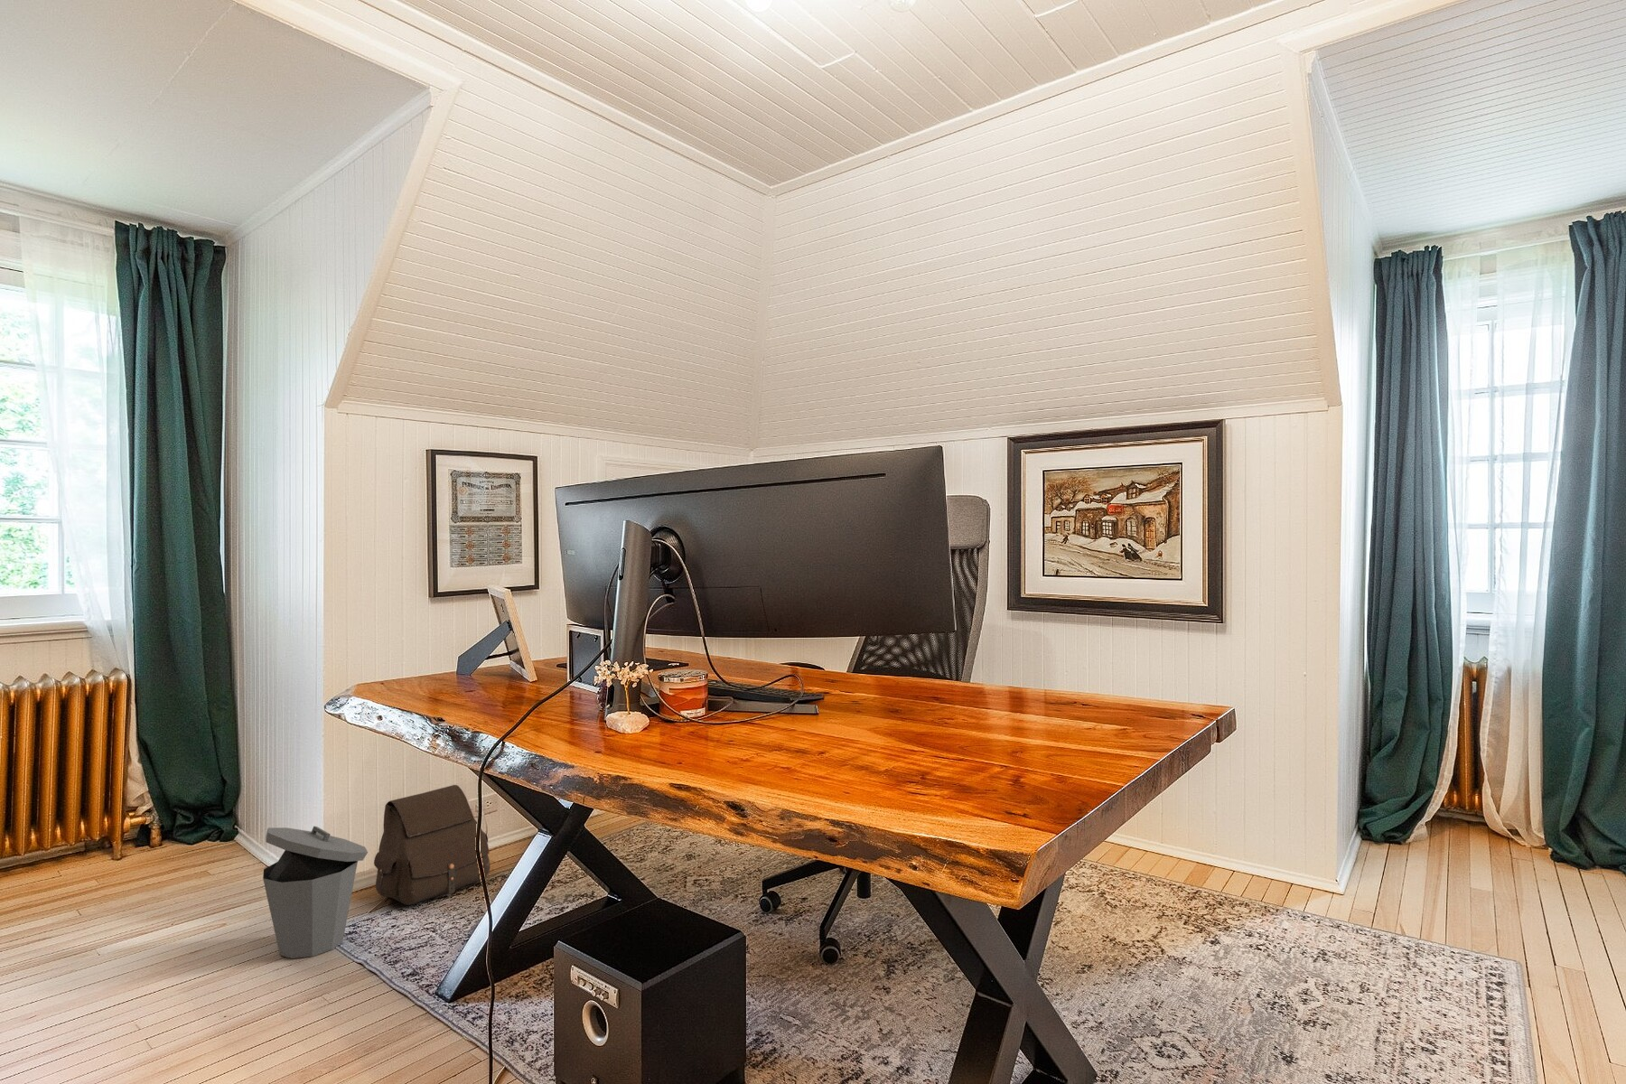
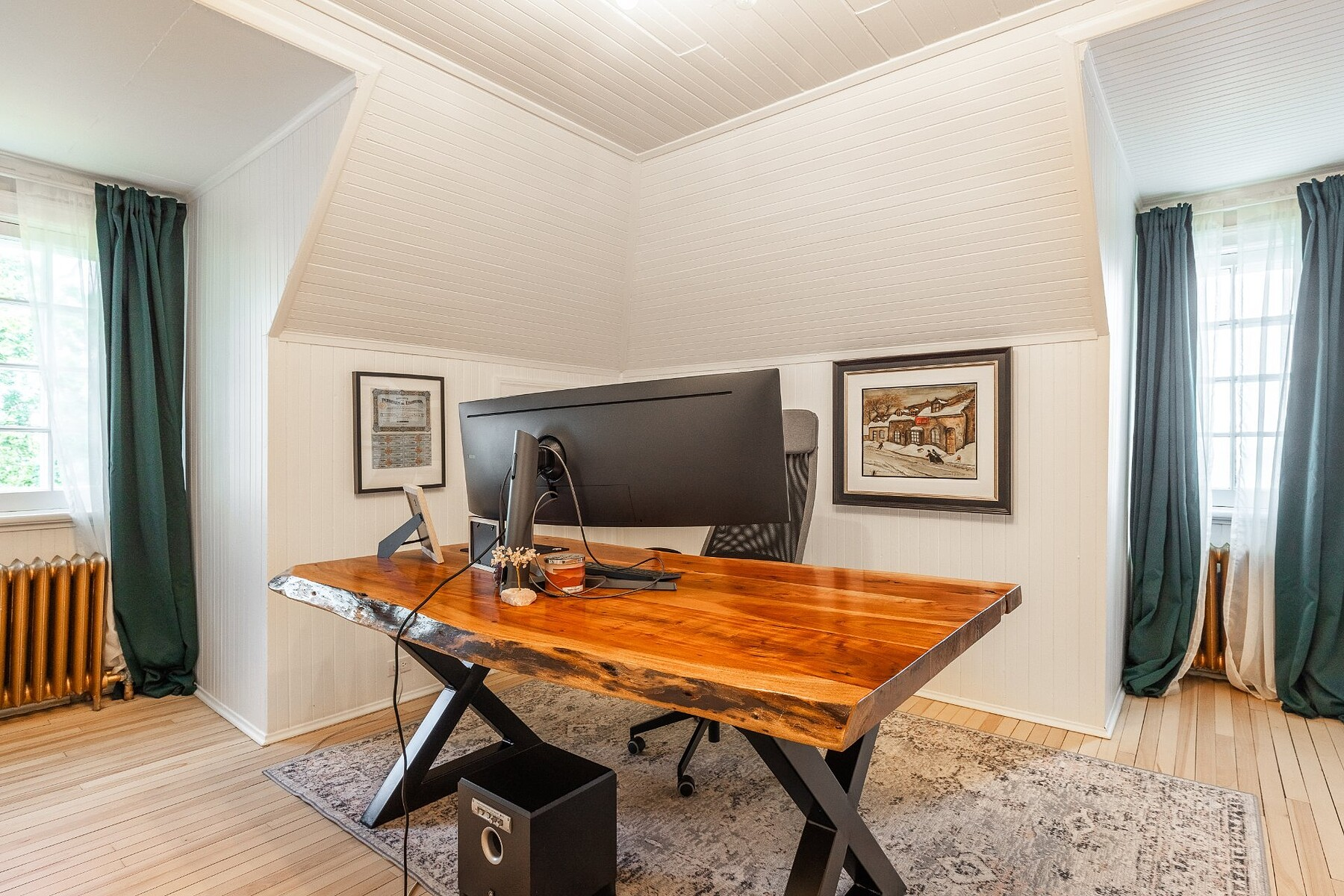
- satchel (427, 840)
- trash can (316, 882)
